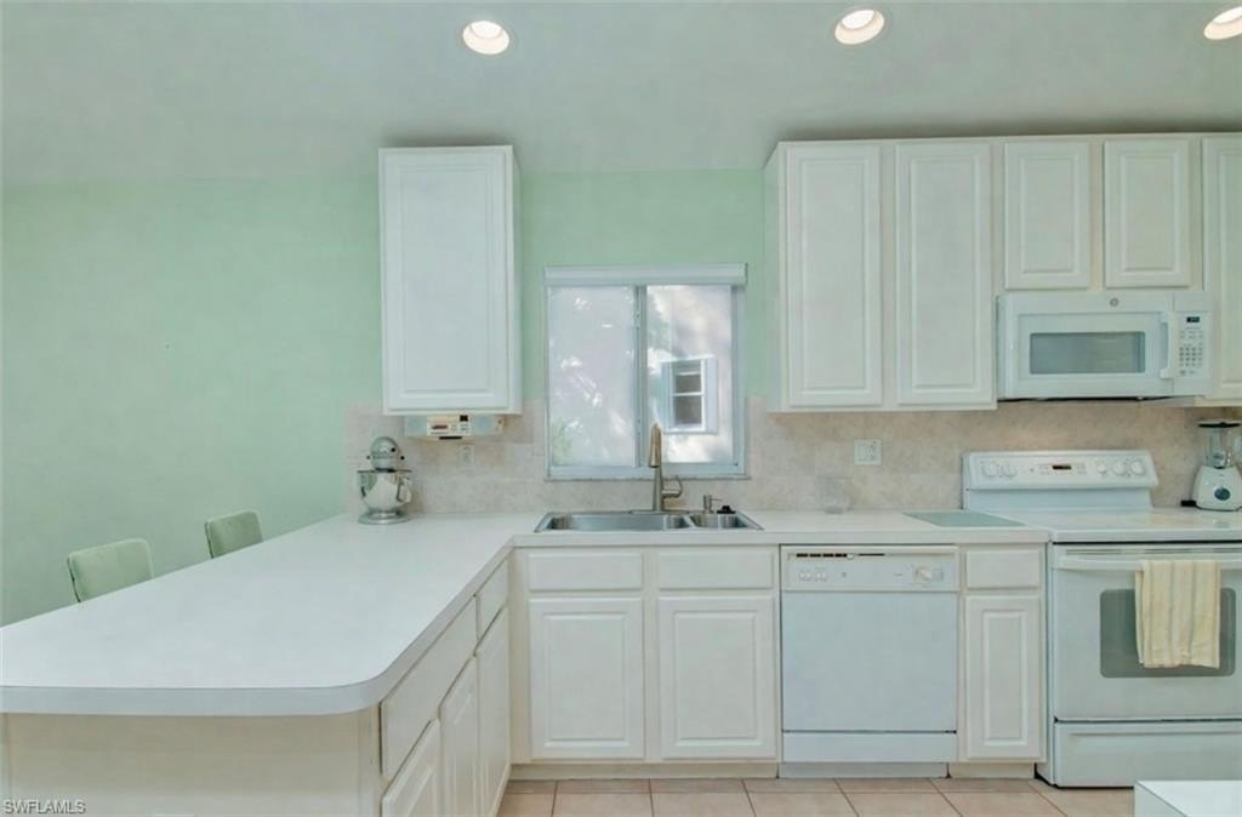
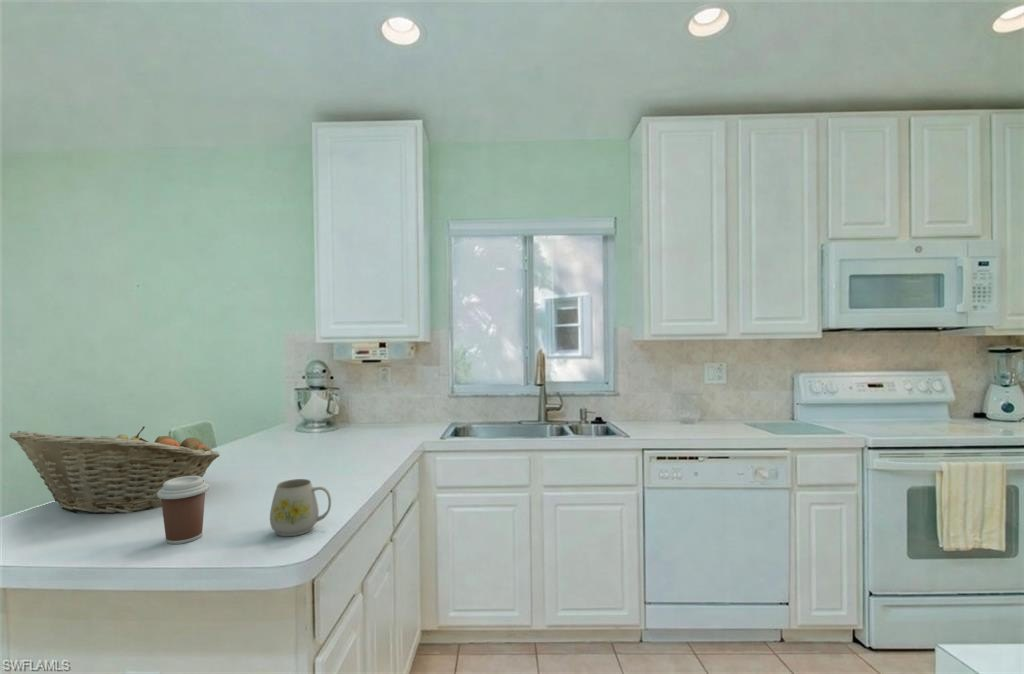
+ coffee cup (183, 509)
+ mug (301, 506)
+ fruit basket (121, 460)
